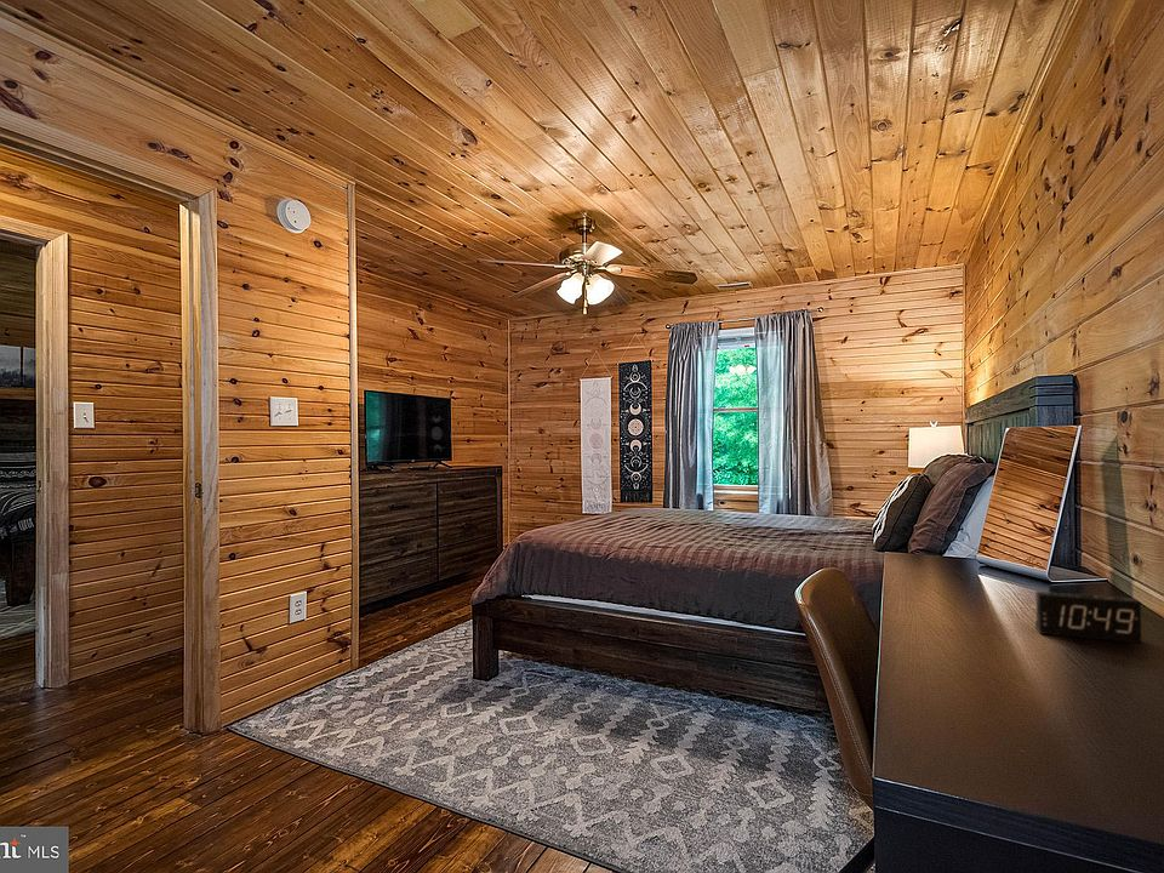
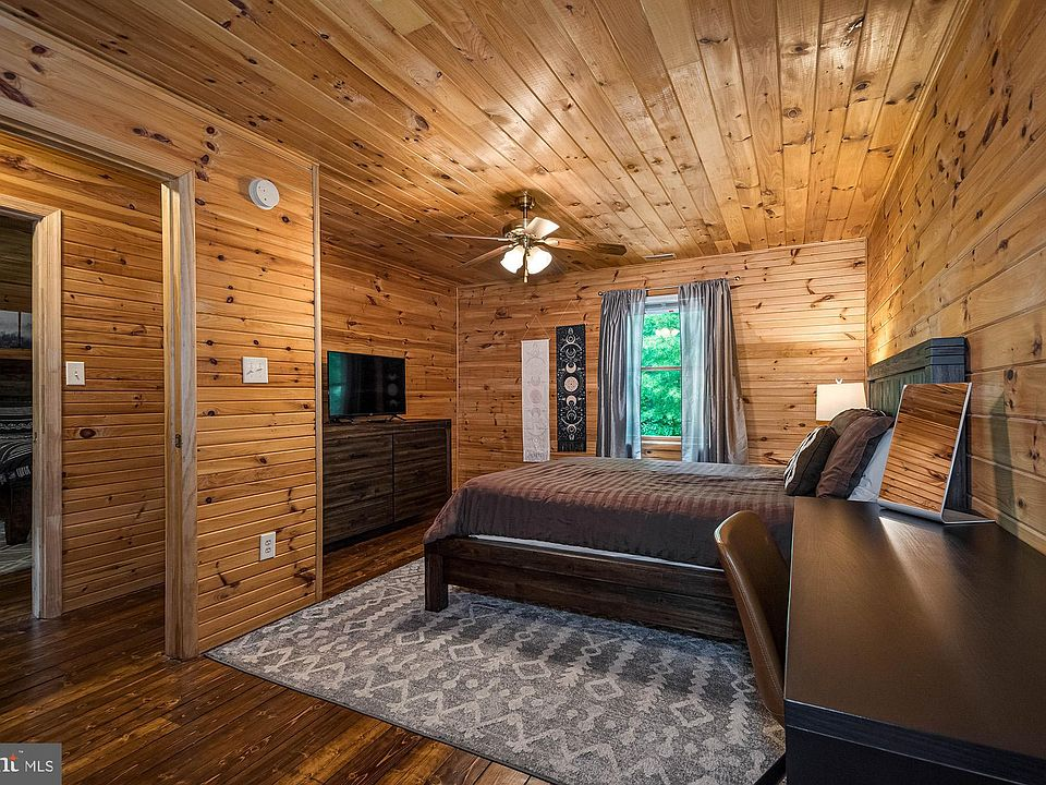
- alarm clock (1085, 614)
